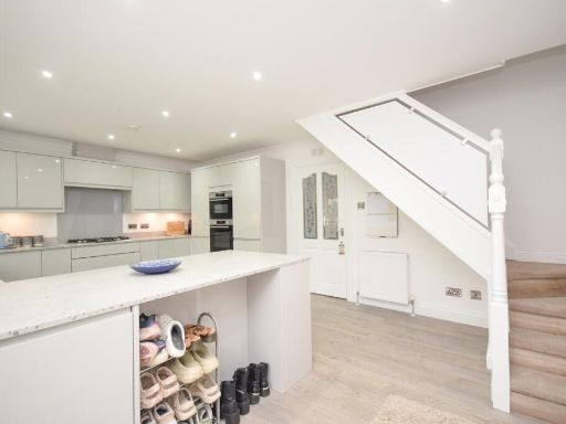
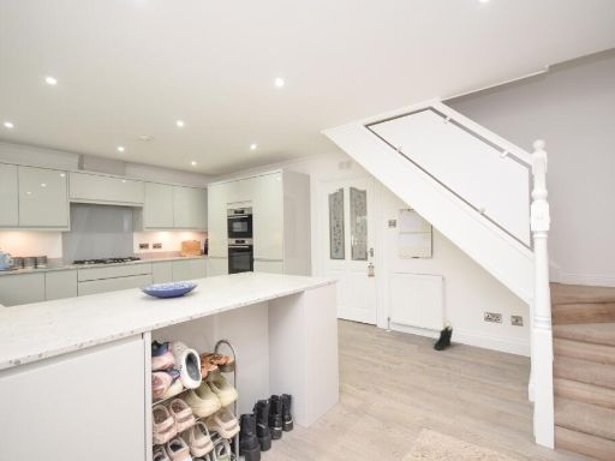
+ sneaker (442, 336)
